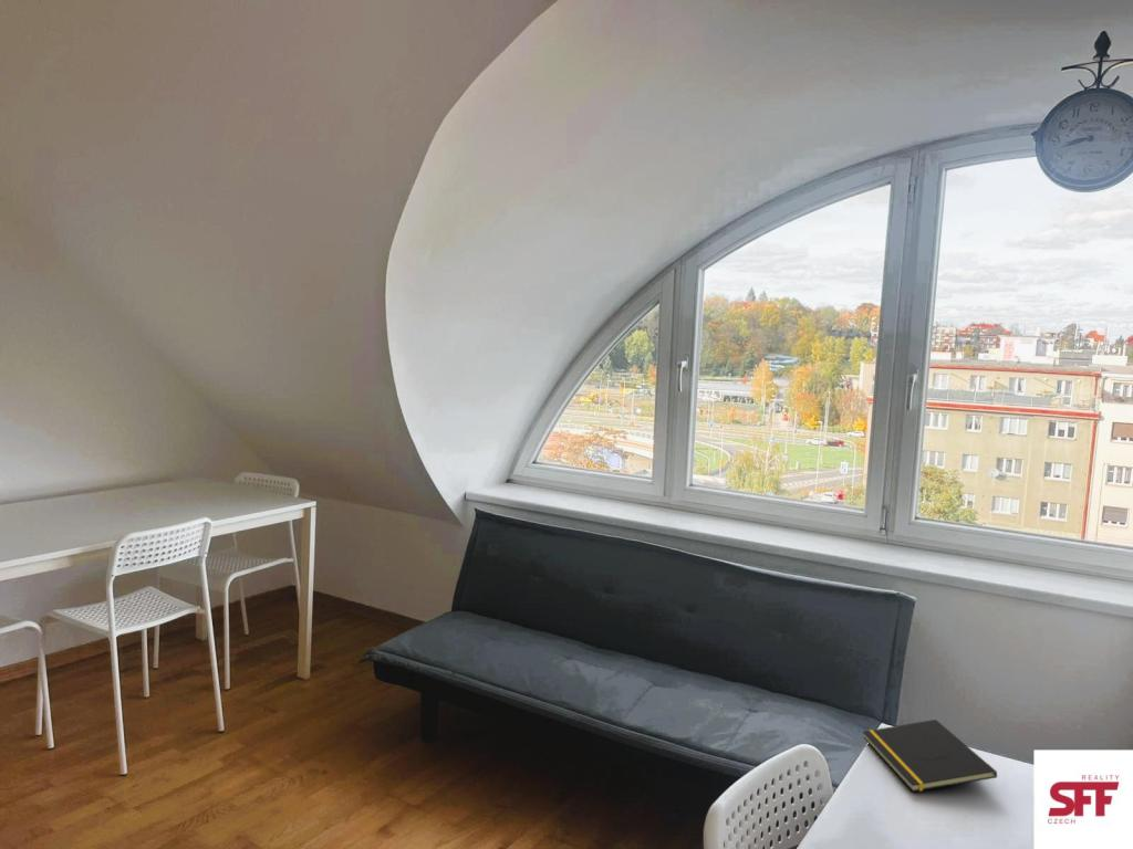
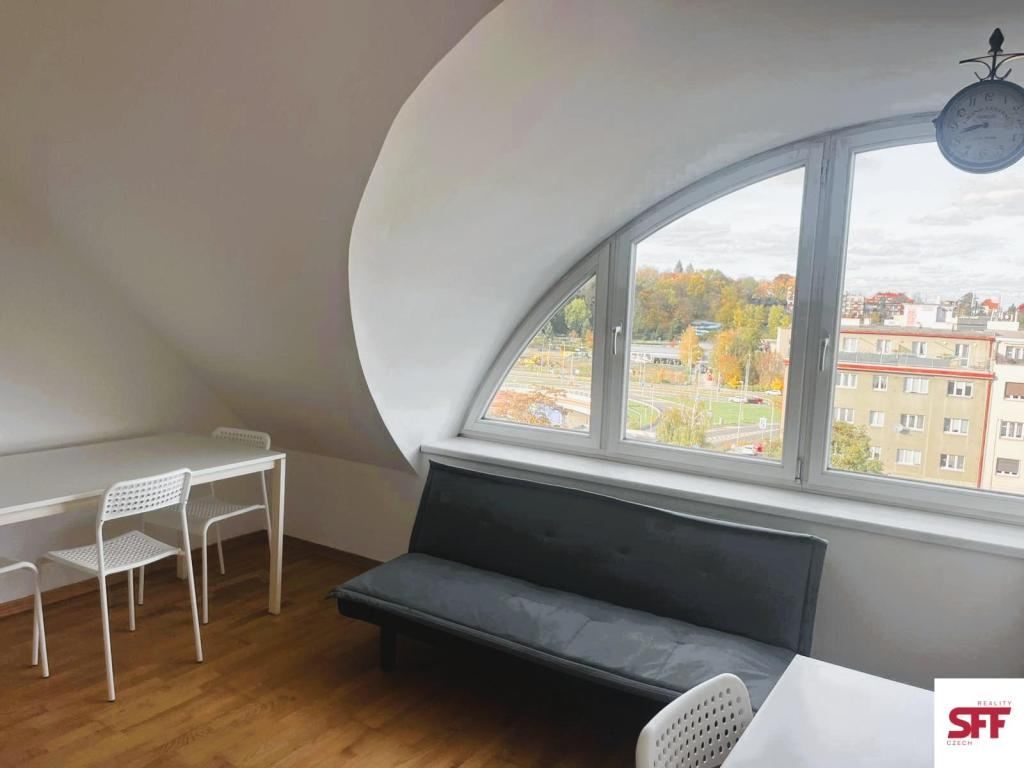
- notepad (925, 753)
